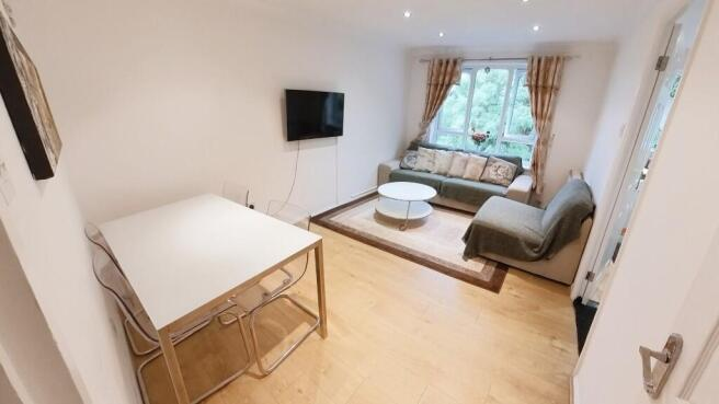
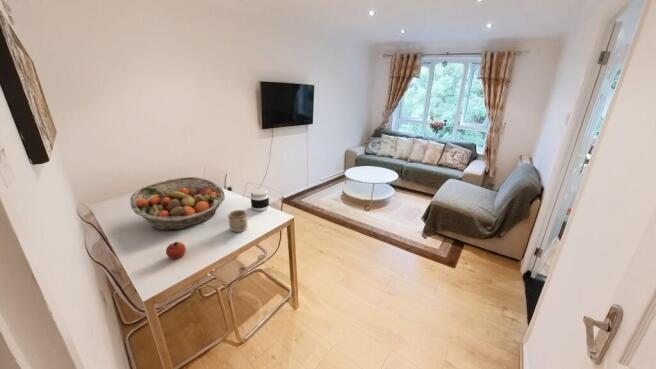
+ jar (259, 199)
+ fruit basket (181, 202)
+ fruit (175, 249)
+ mug (239, 222)
